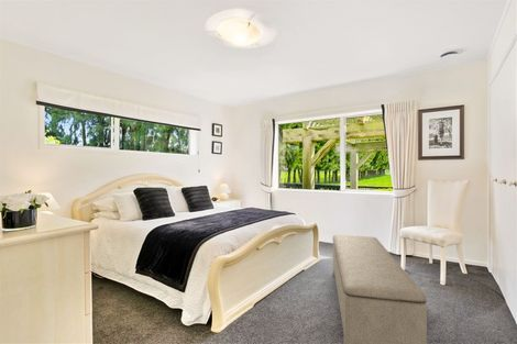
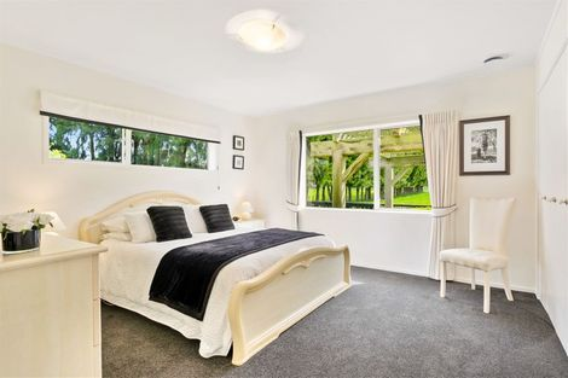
- bench (364, 279)
